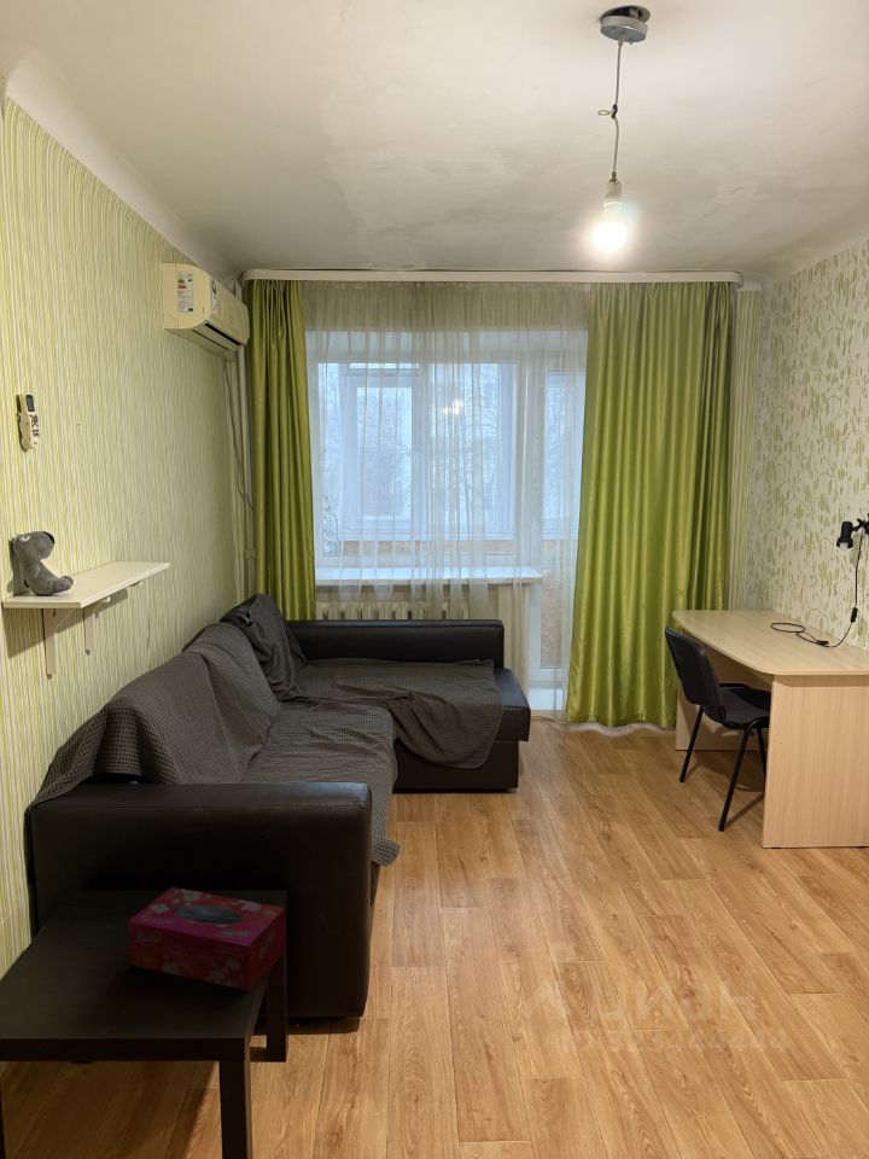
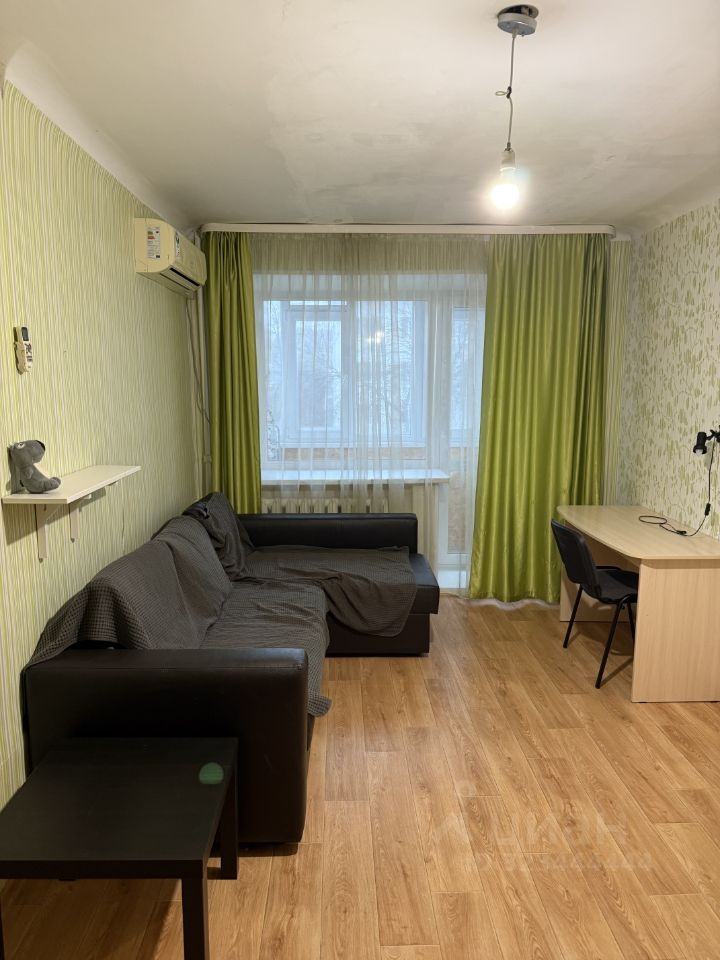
- tissue box (208, 936)
